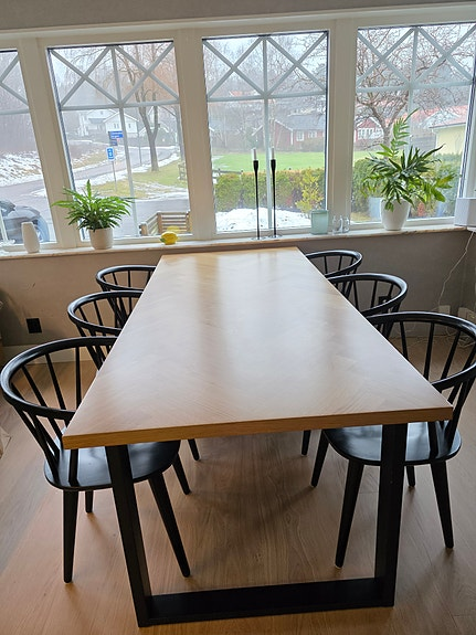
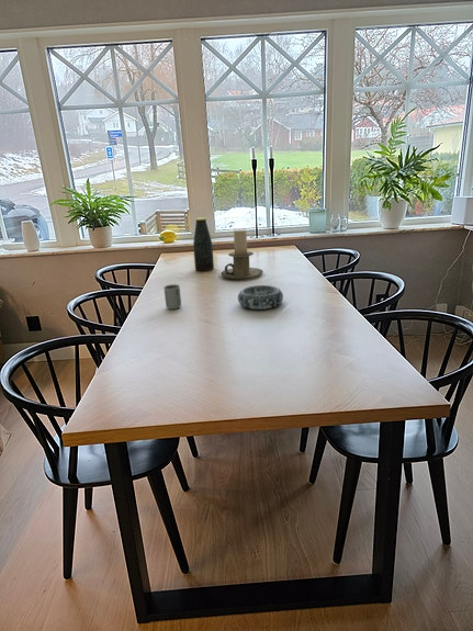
+ cup (172, 296)
+ bottle (202, 244)
+ decorative bowl (260, 296)
+ candle holder (240, 252)
